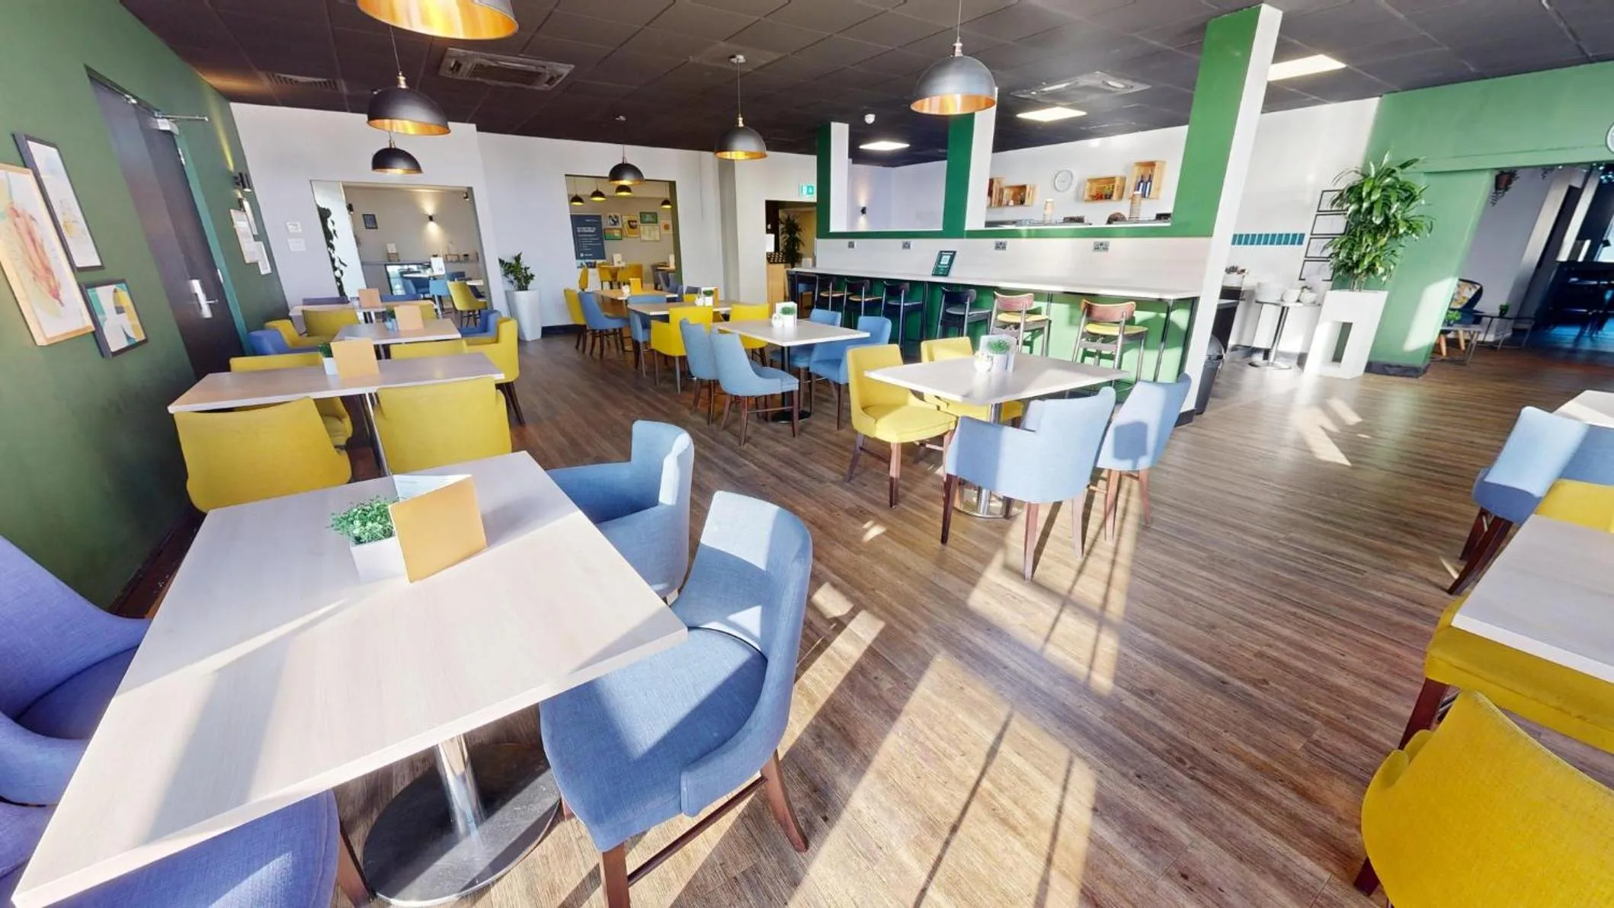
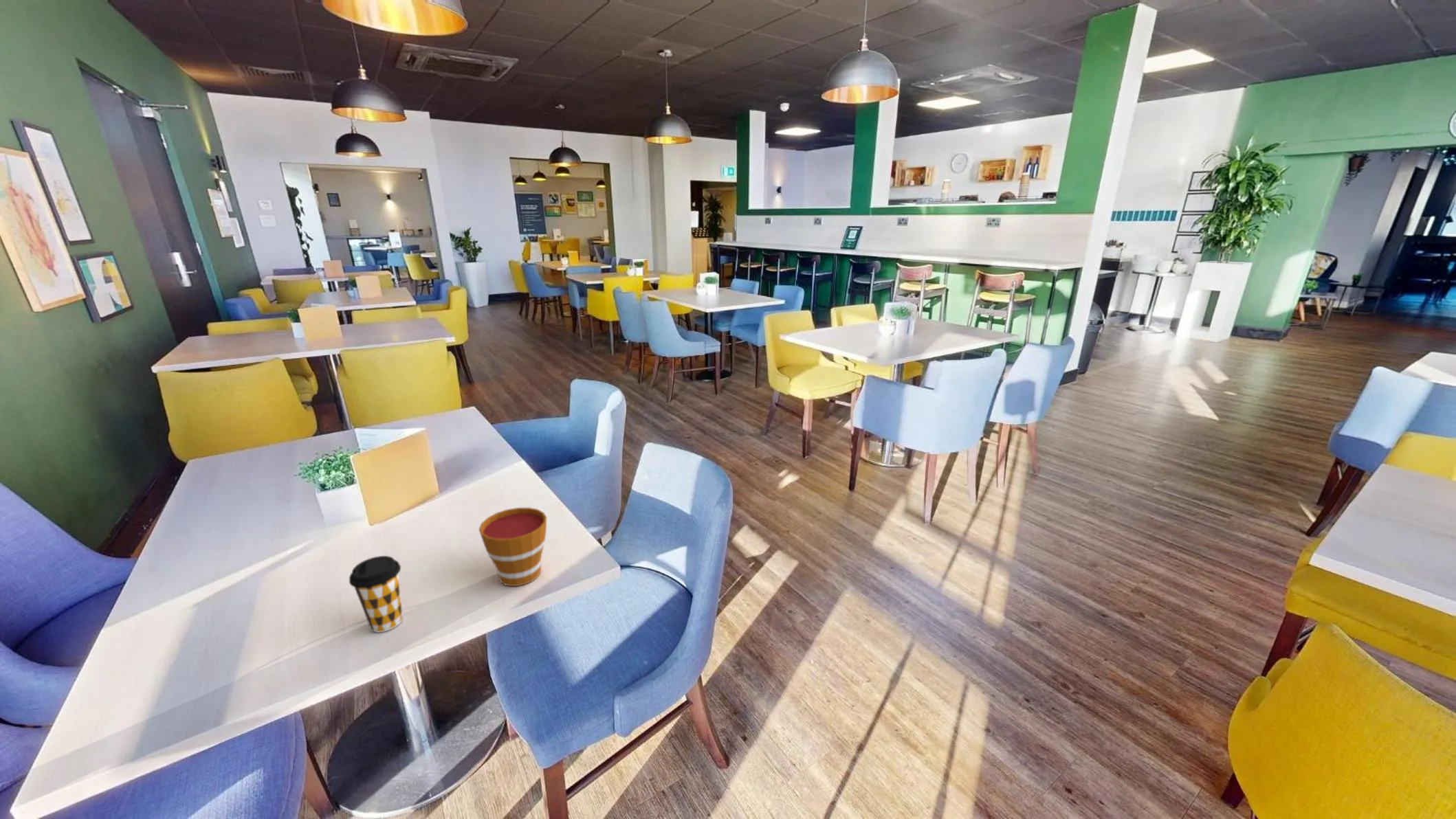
+ coffee cup (380, 594)
+ cup (515, 546)
